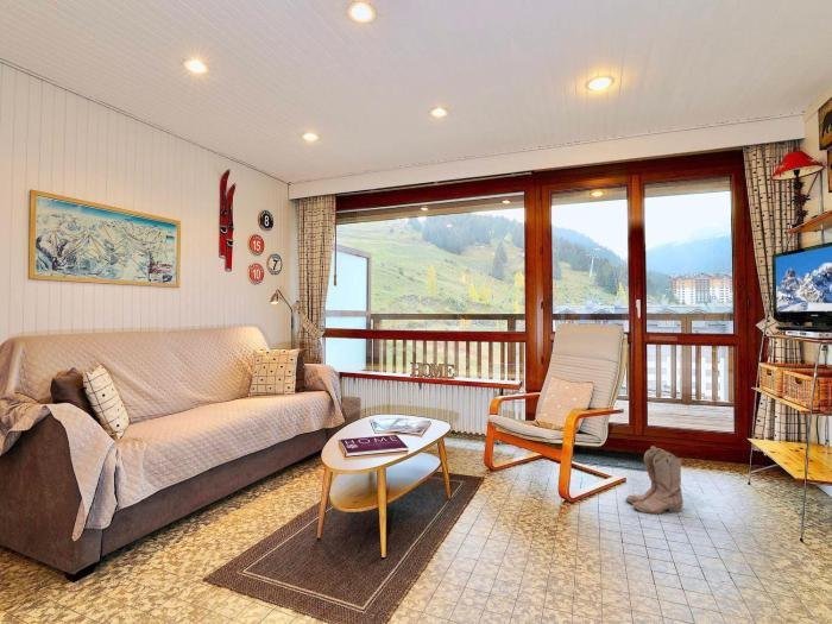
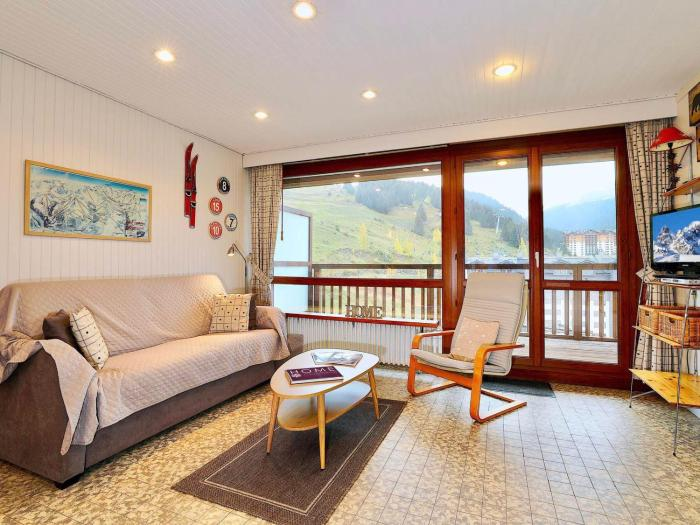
- boots (653, 478)
